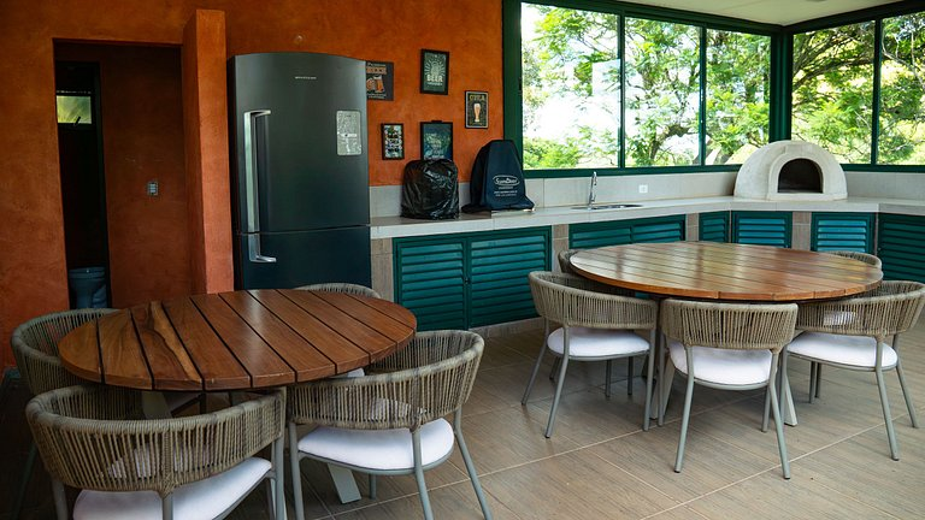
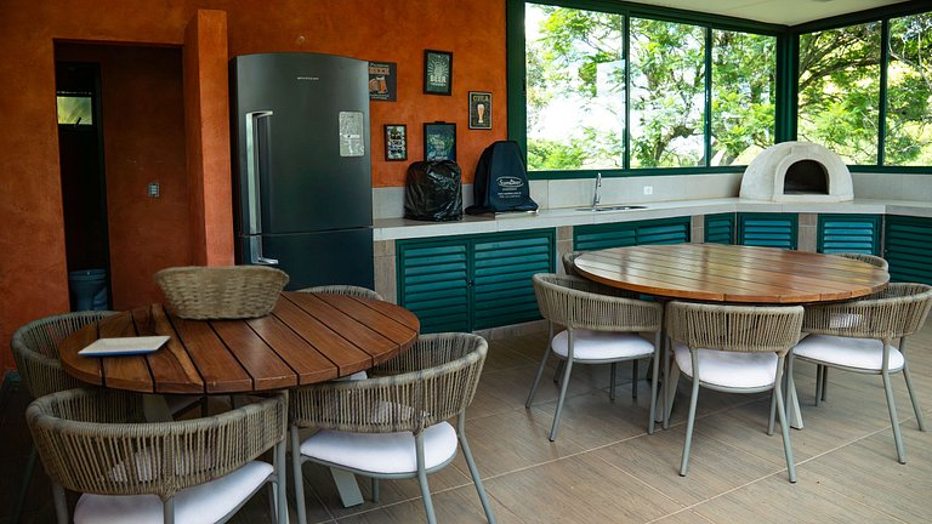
+ plate (126, 346)
+ fruit basket (222, 289)
